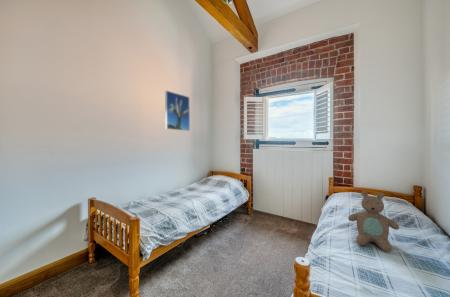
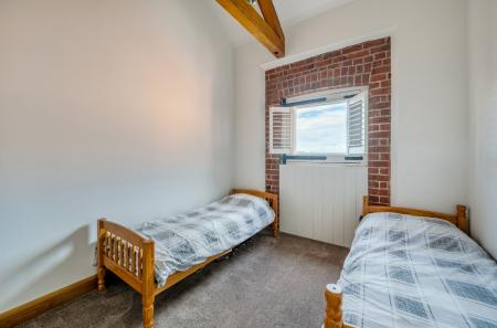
- teddy bear (372, 217)
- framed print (178, 112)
